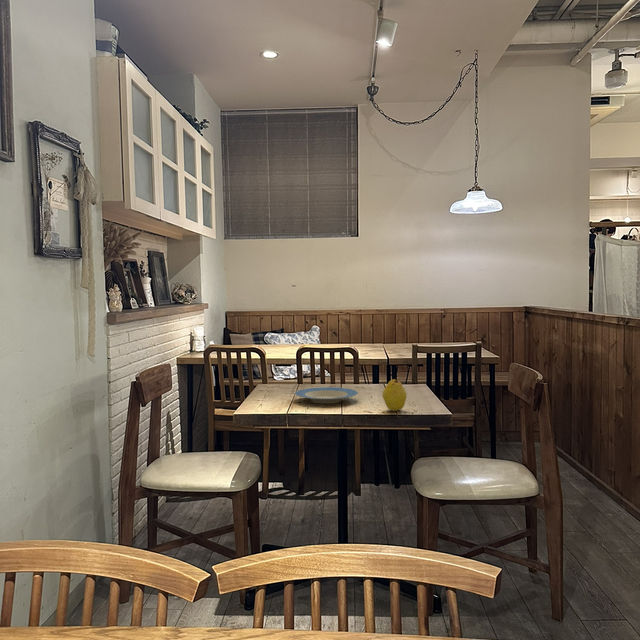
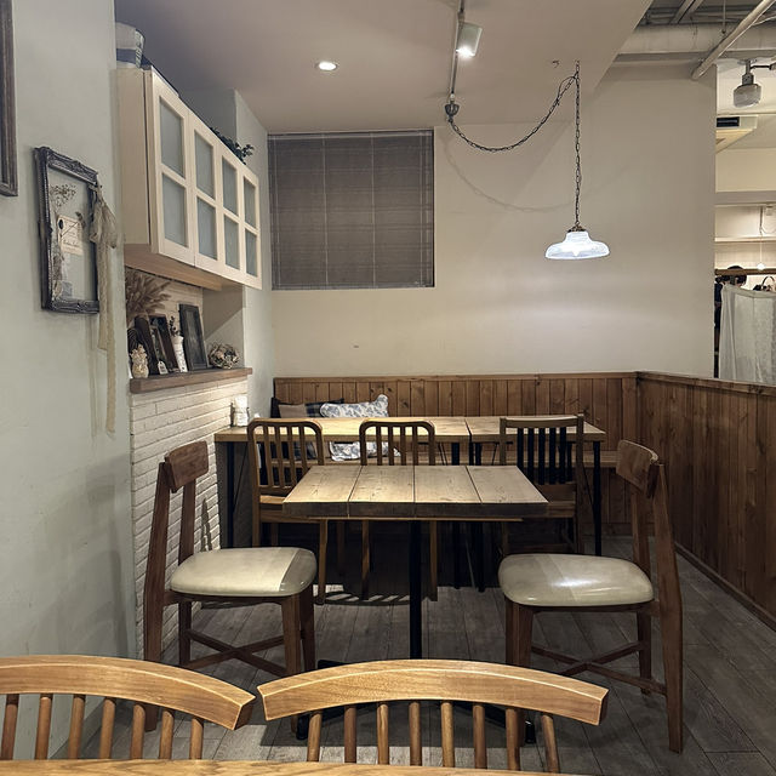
- fruit (394, 394)
- plate (326, 396)
